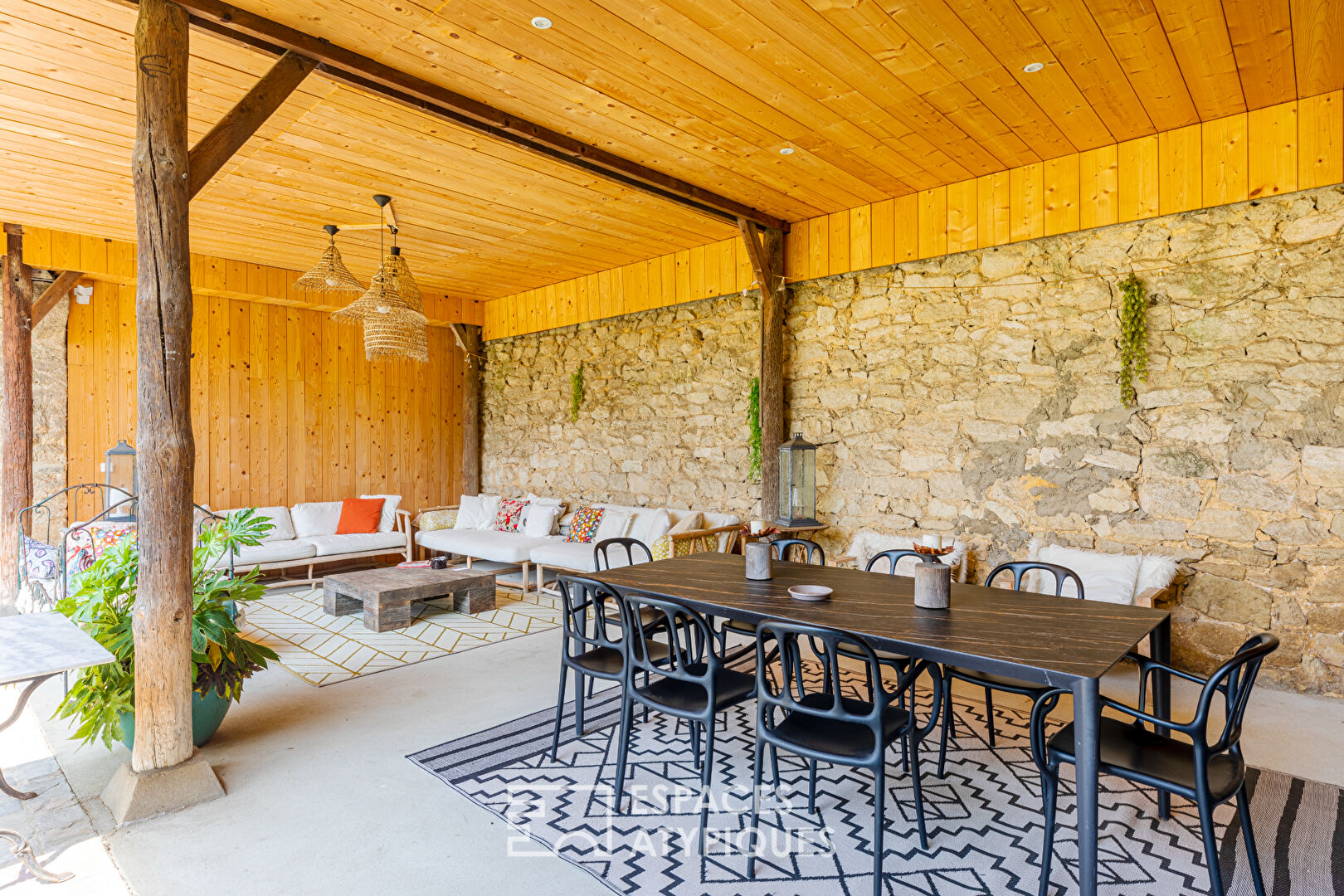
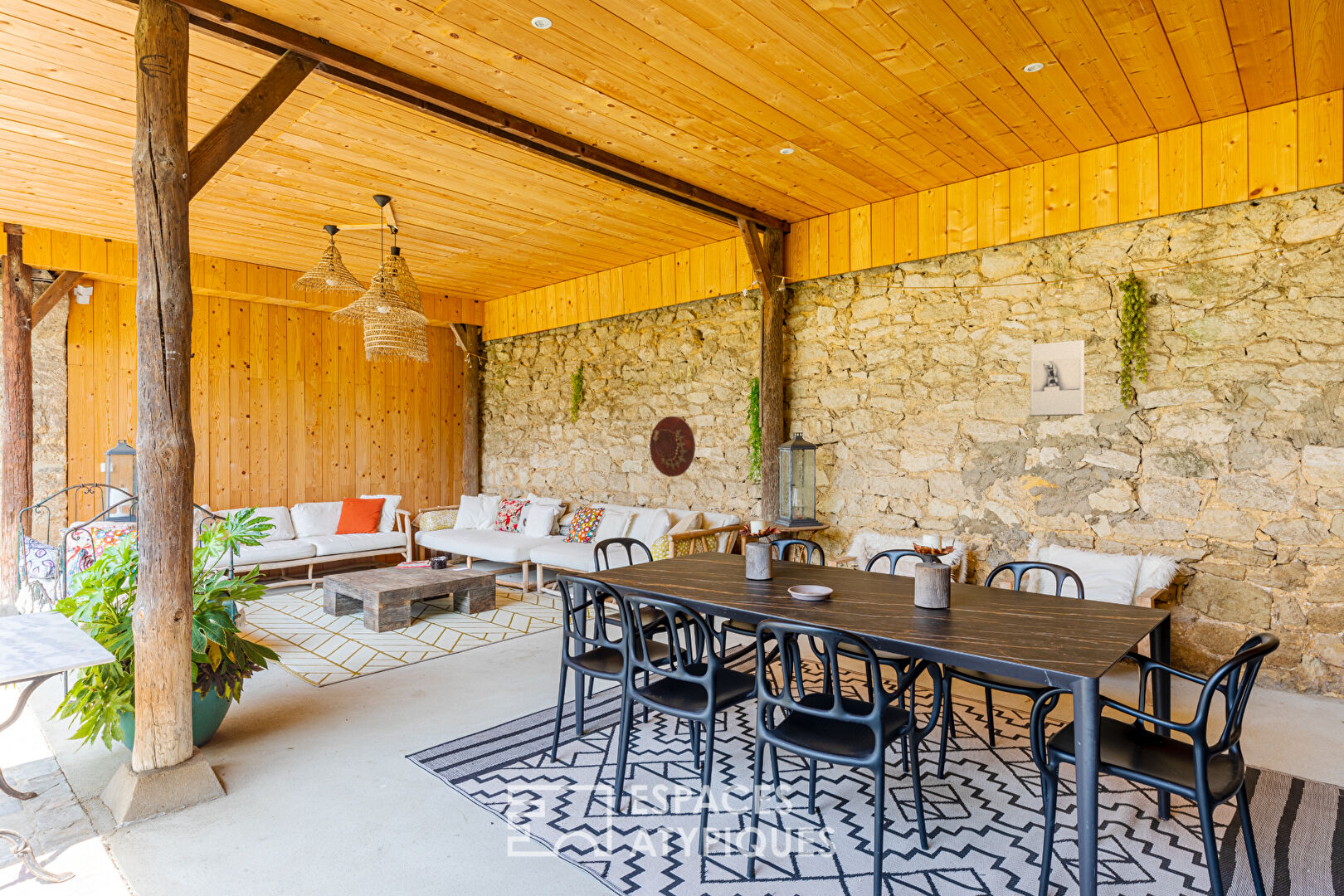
+ wall sculpture (1056, 378)
+ decorative platter (670, 446)
